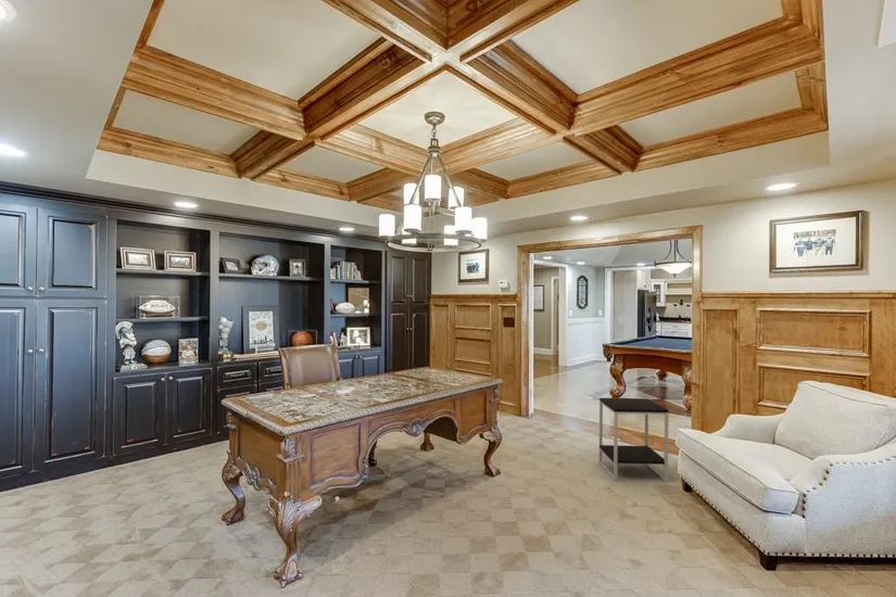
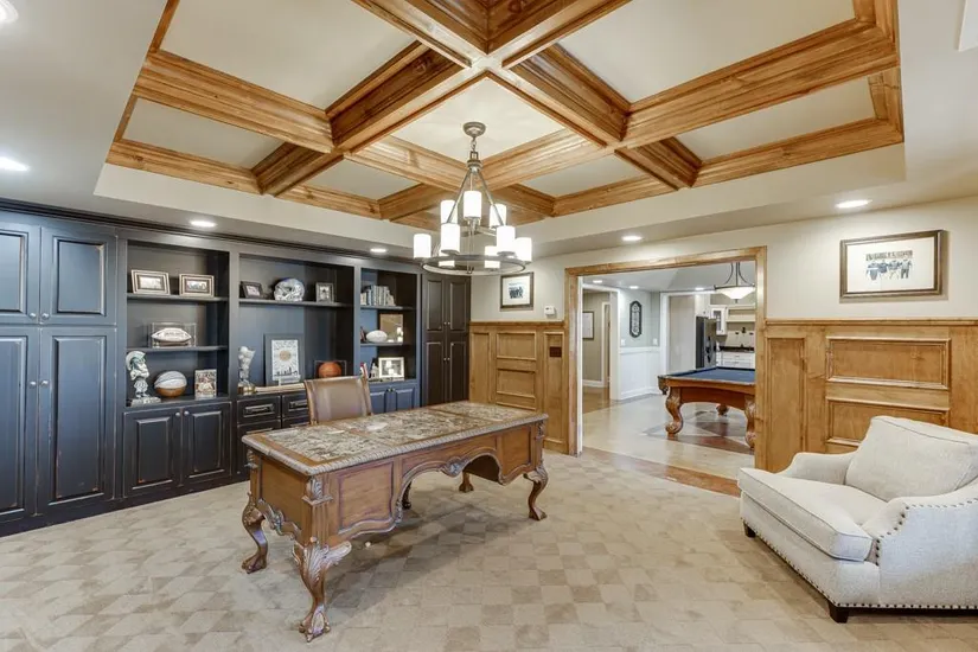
- side table (631, 446)
